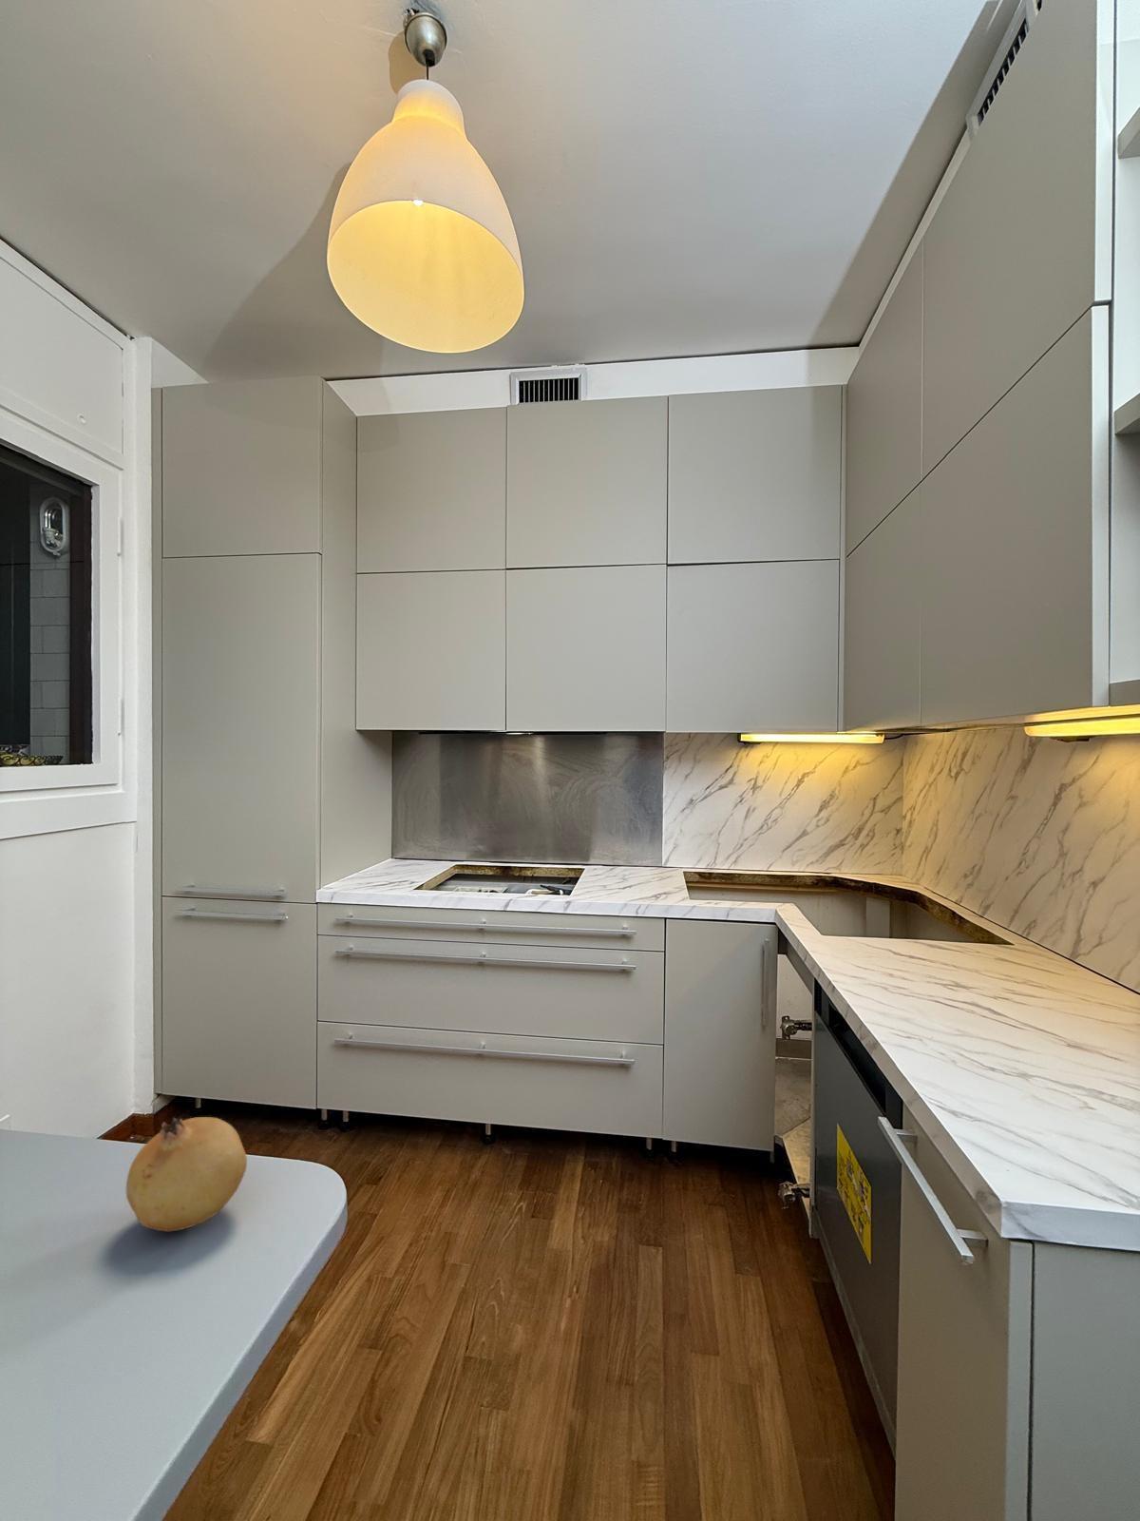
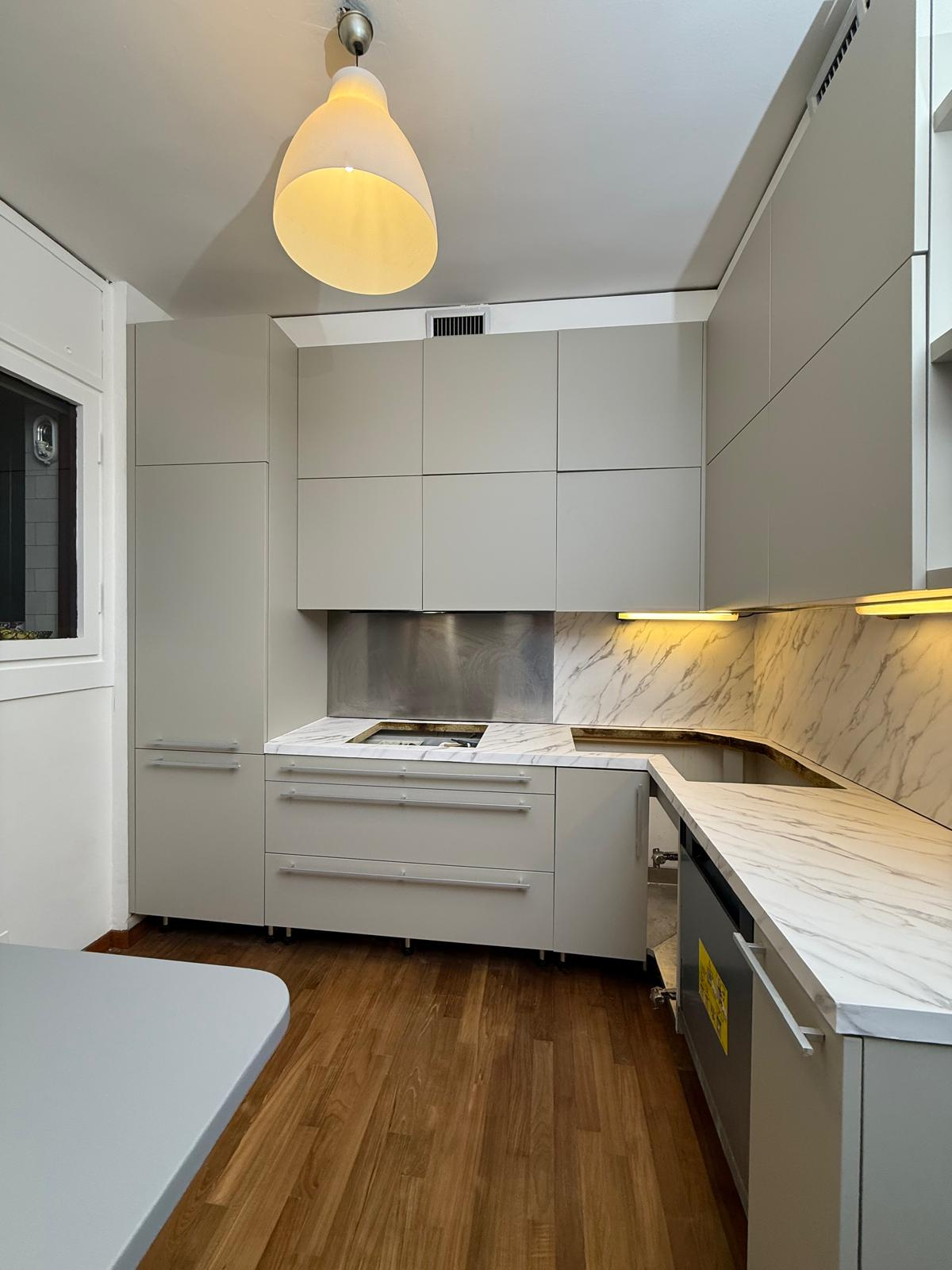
- fruit (188, 1165)
